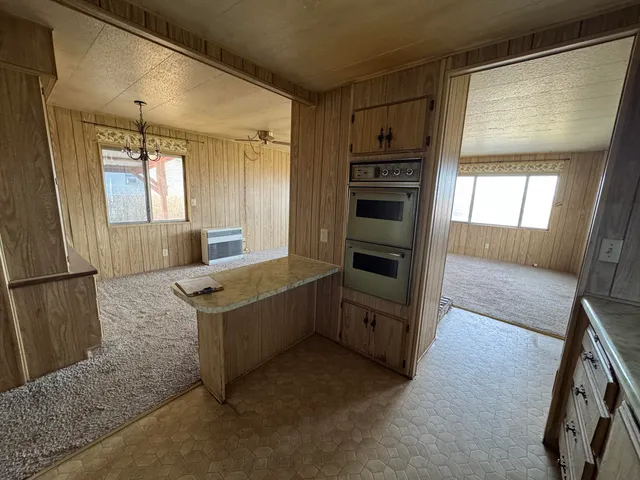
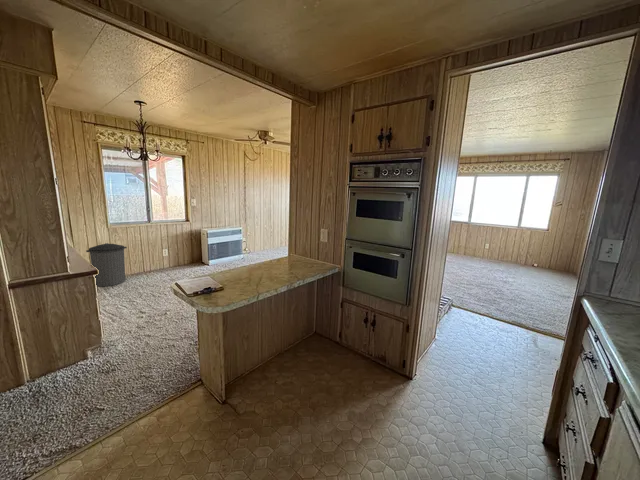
+ trash can (108, 263)
